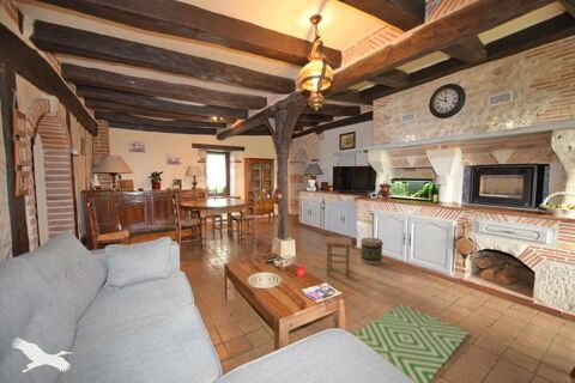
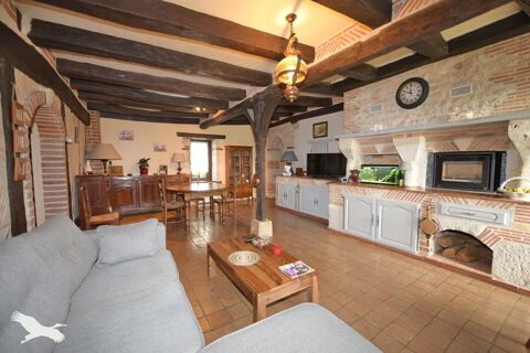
- stool (338, 255)
- basket (371, 249)
- rug (405, 339)
